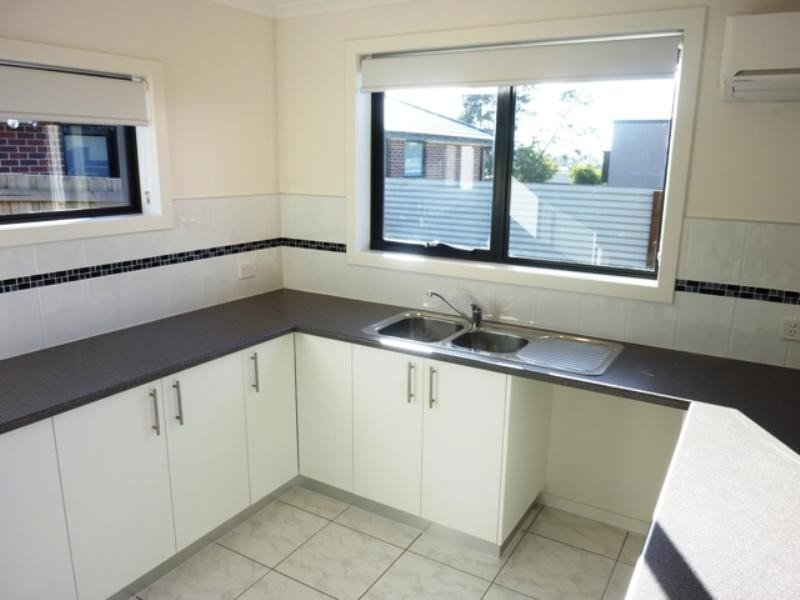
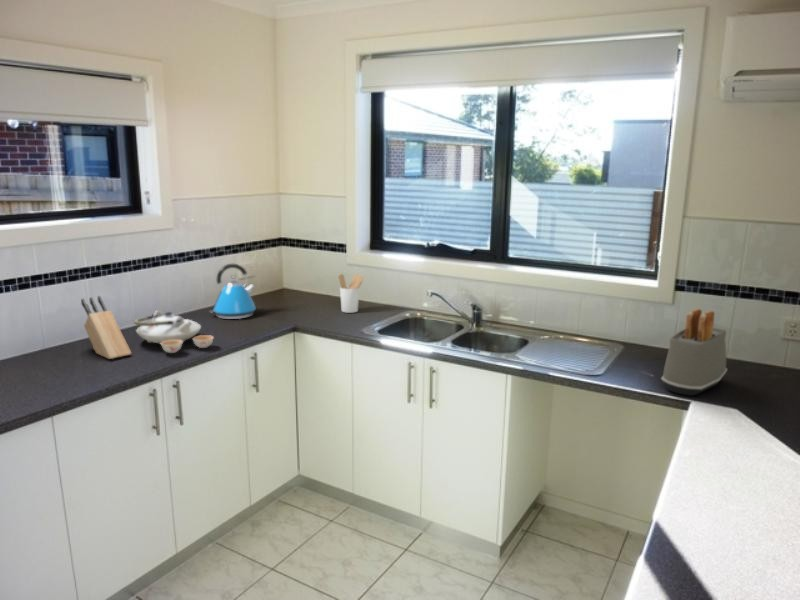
+ knife block (104, 325)
+ kettle (232, 289)
+ teapot (175, 328)
+ utensil holder (352, 292)
+ toaster (697, 348)
